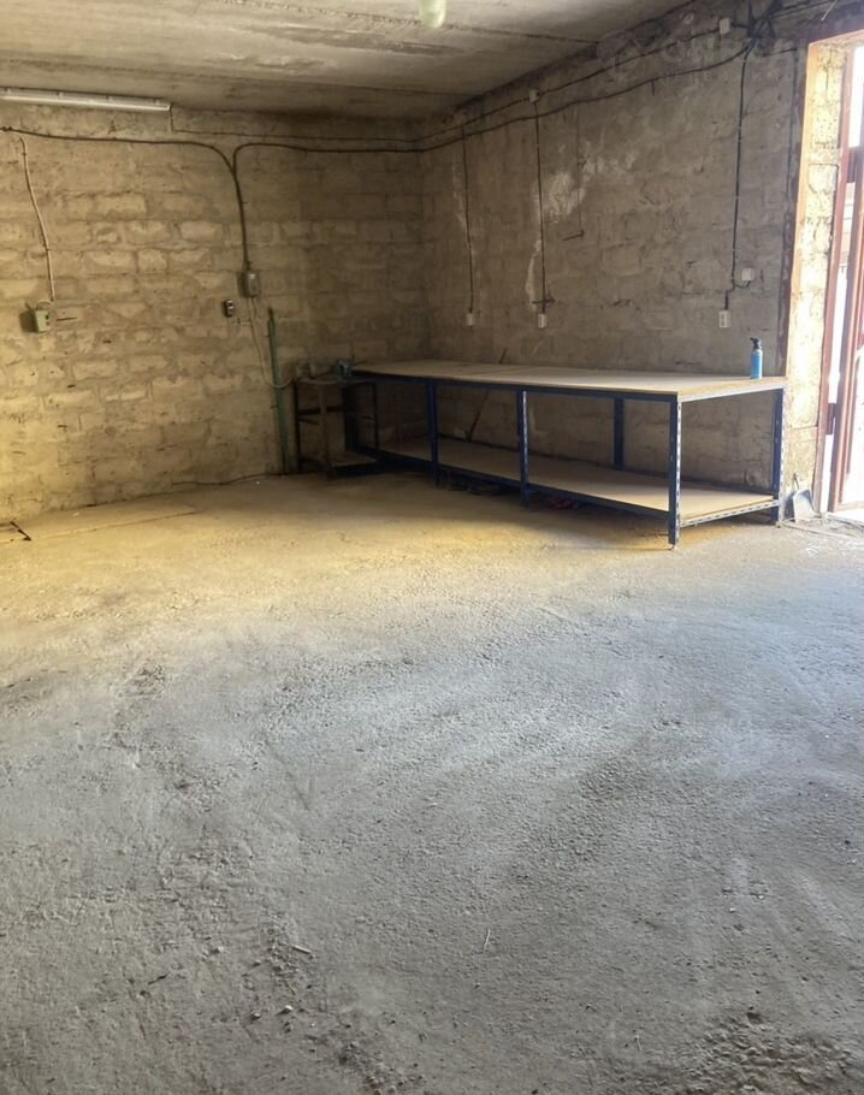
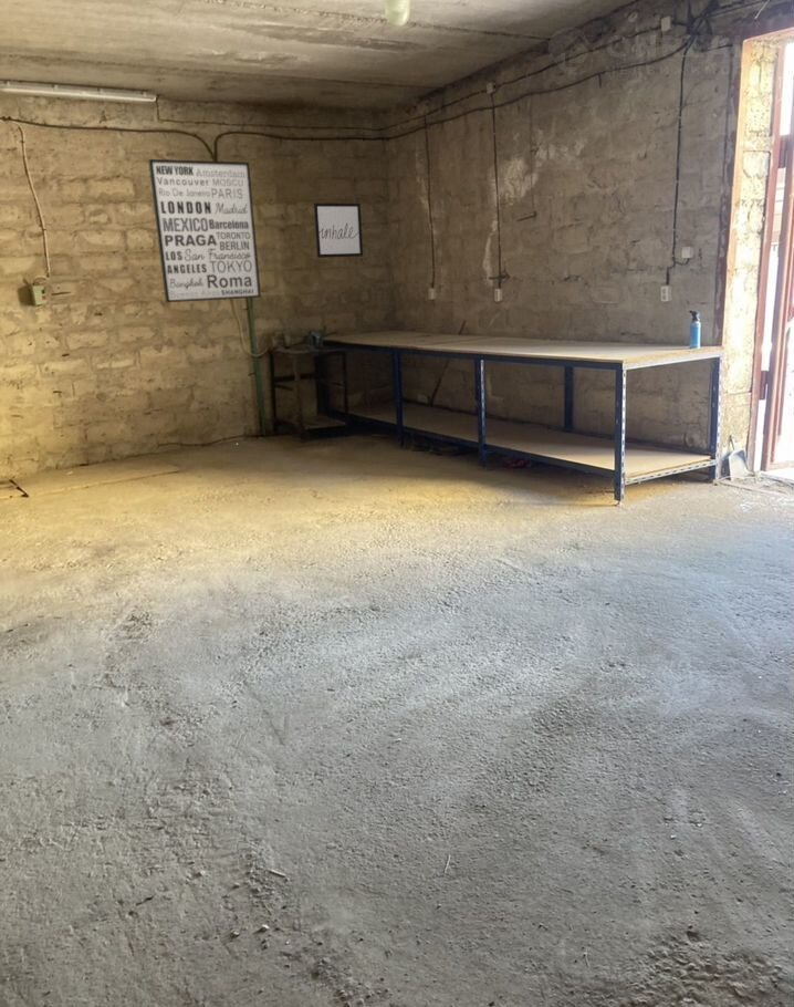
+ wall art (338, 230)
+ wall art (207, 231)
